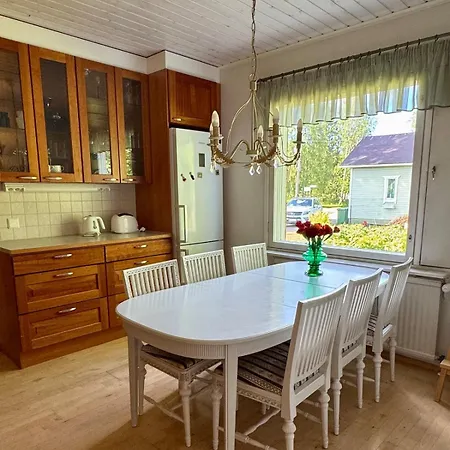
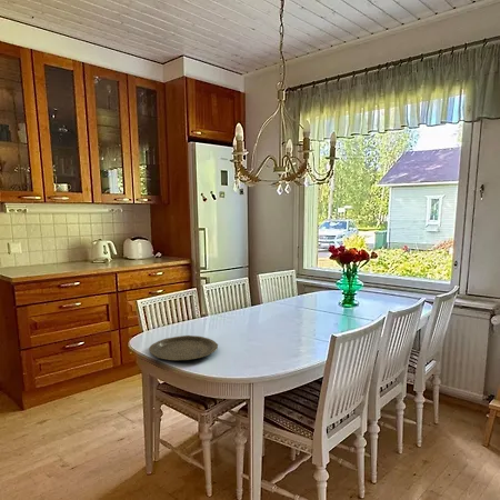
+ plate (183, 348)
